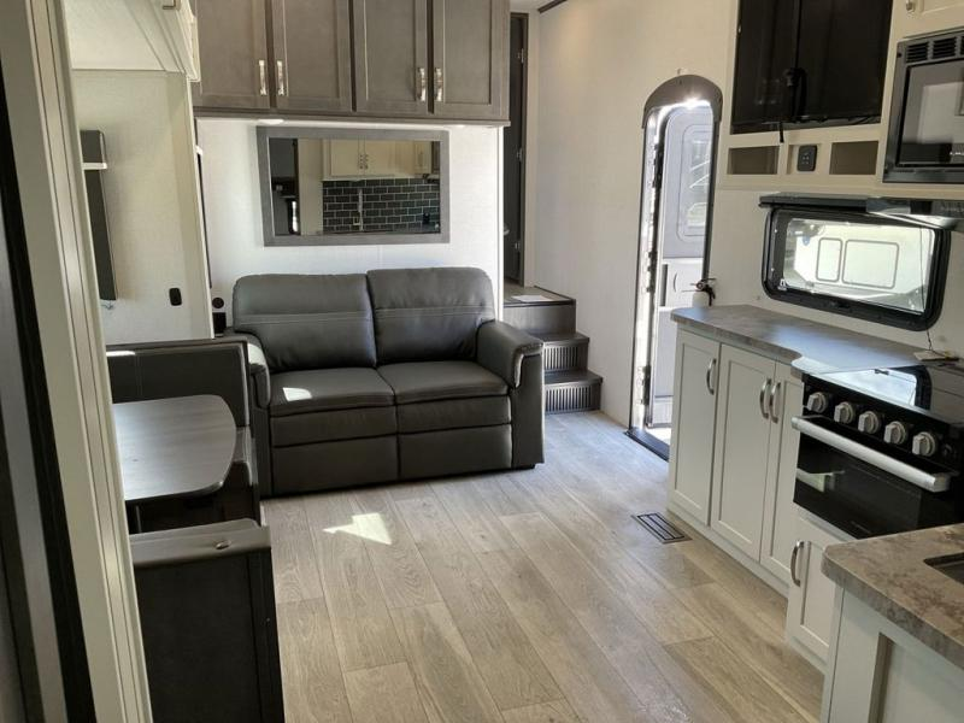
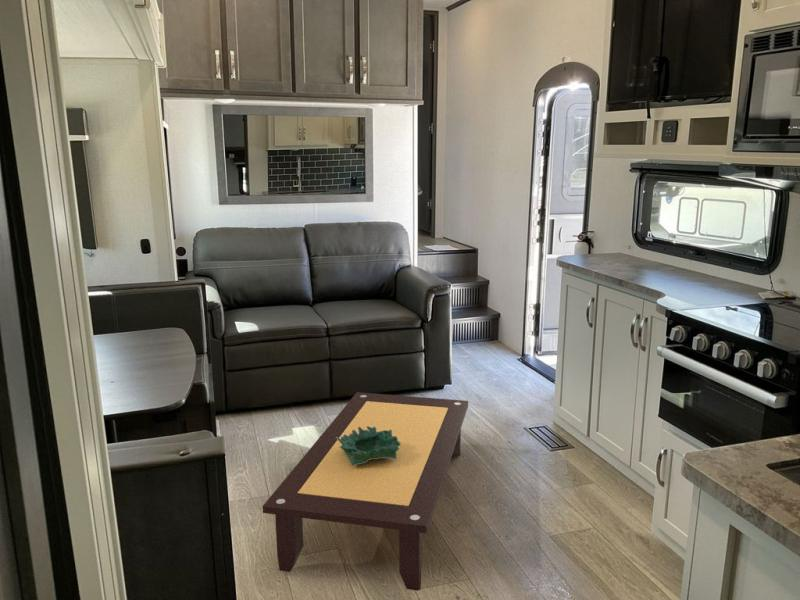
+ decorative bowl (368, 445)
+ coffee table (384, 474)
